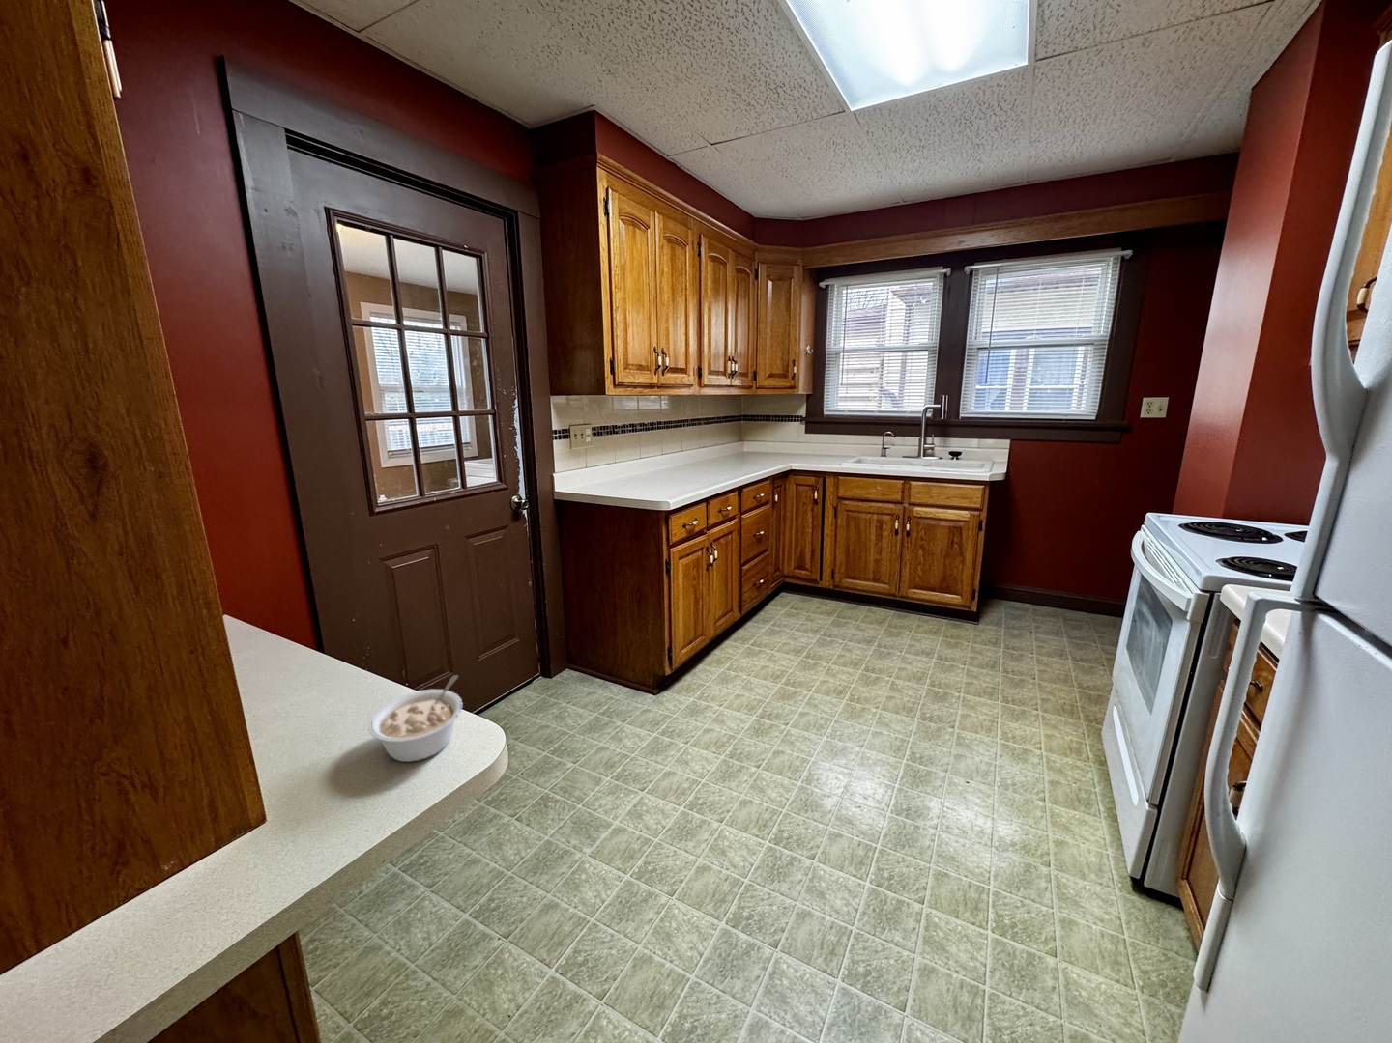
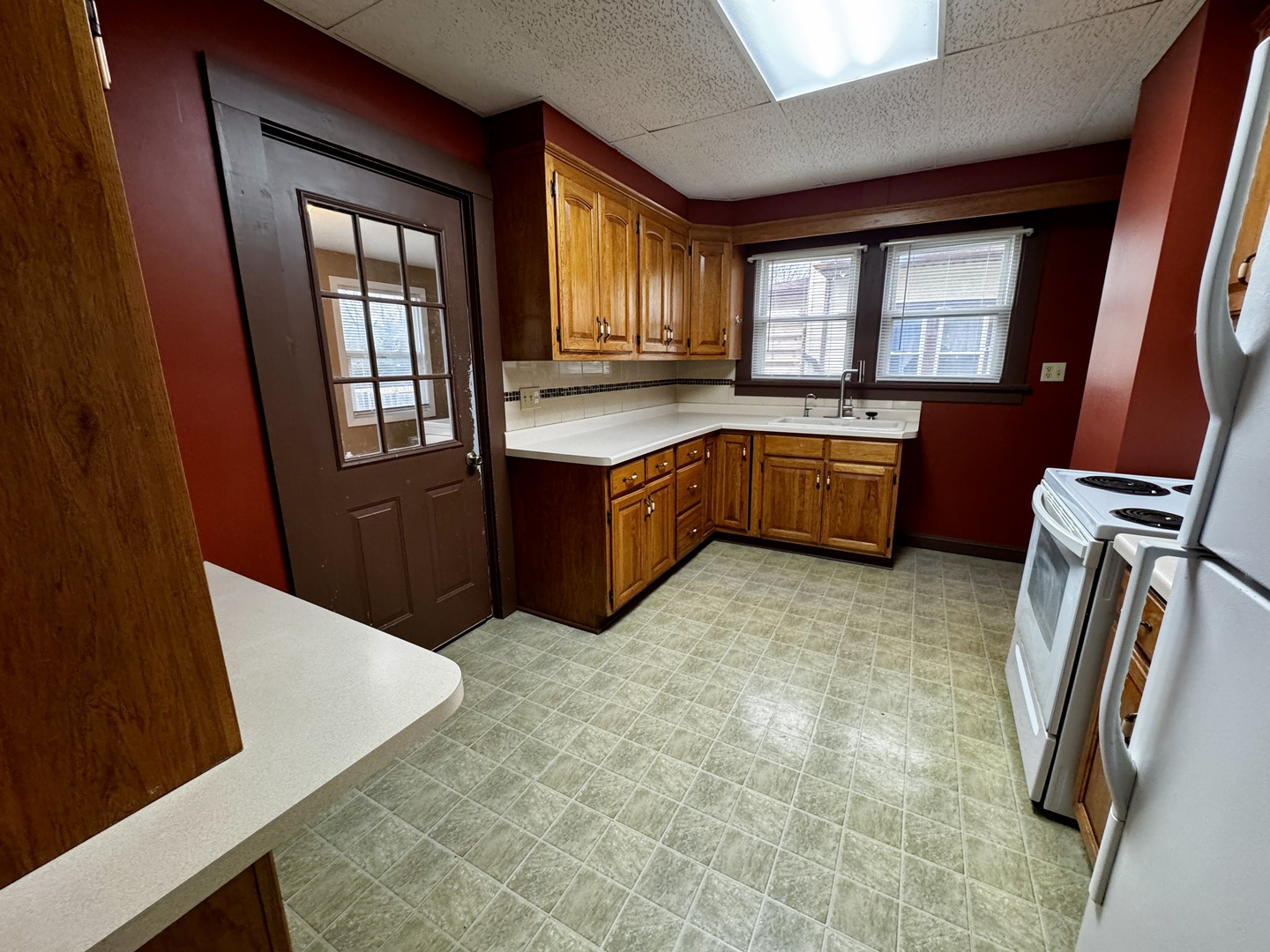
- legume (419, 722)
